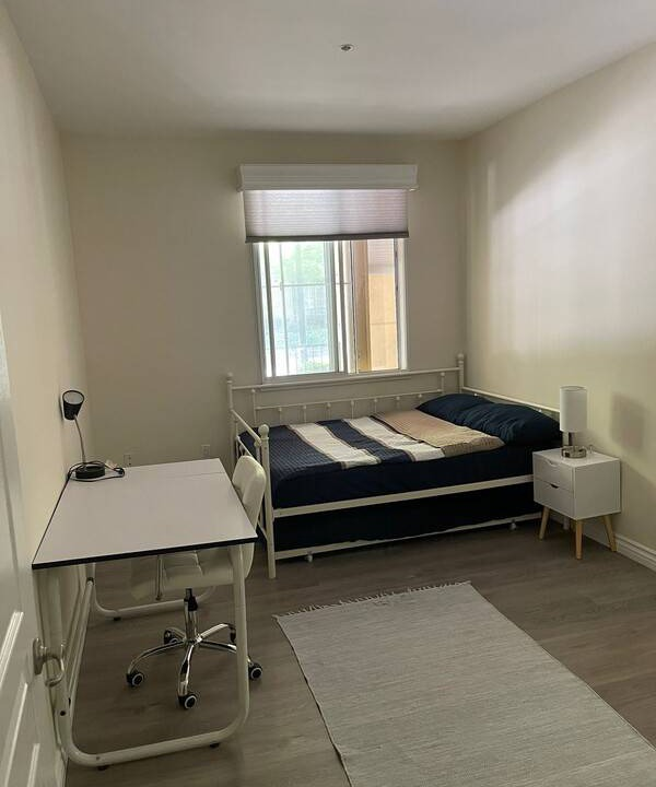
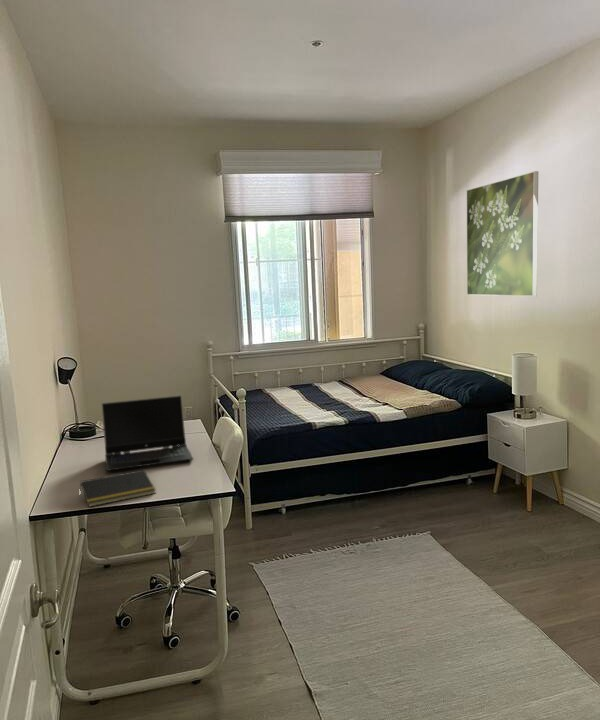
+ notepad (117, 487)
+ laptop computer (146, 431)
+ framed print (499, 239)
